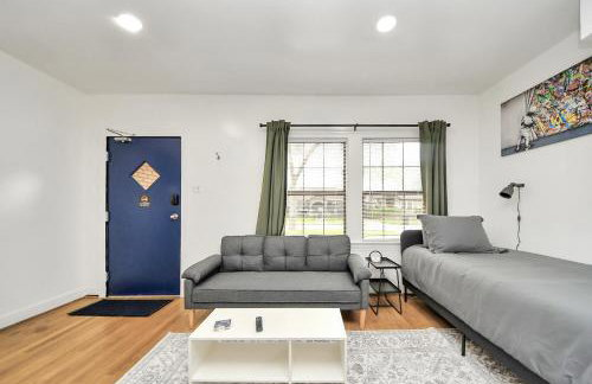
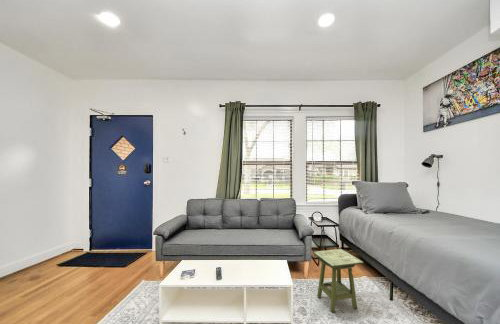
+ side table (337, 279)
